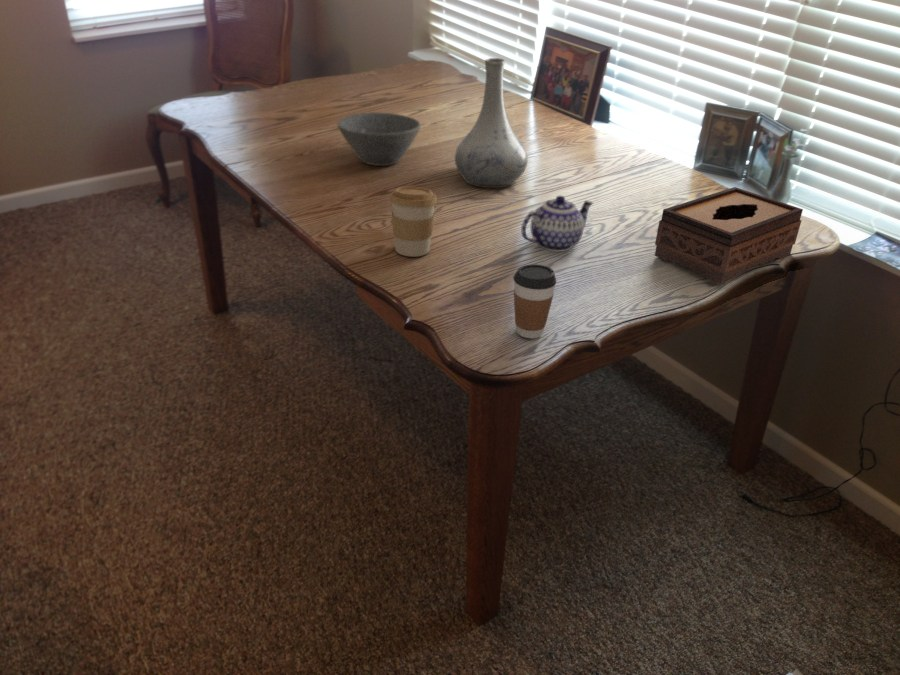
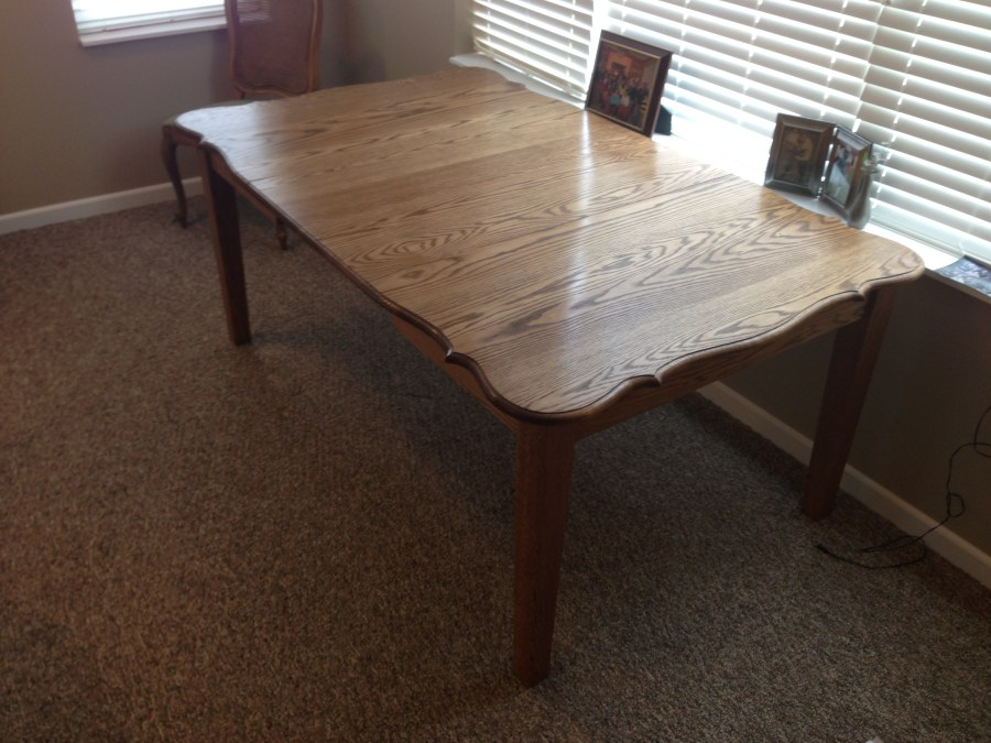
- tissue box (728, 232)
- coffee cup (532, 302)
- vase (493, 121)
- teapot (557, 220)
- bowl (379, 141)
- coffee cup (413, 219)
